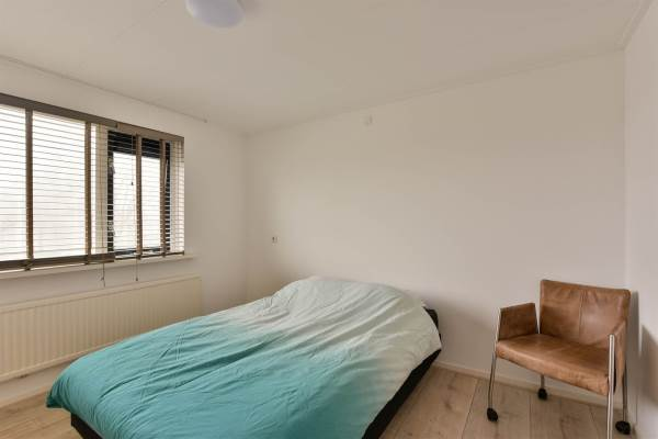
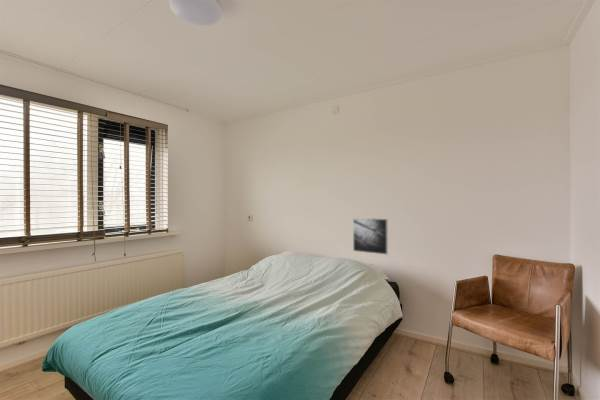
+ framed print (370, 235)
